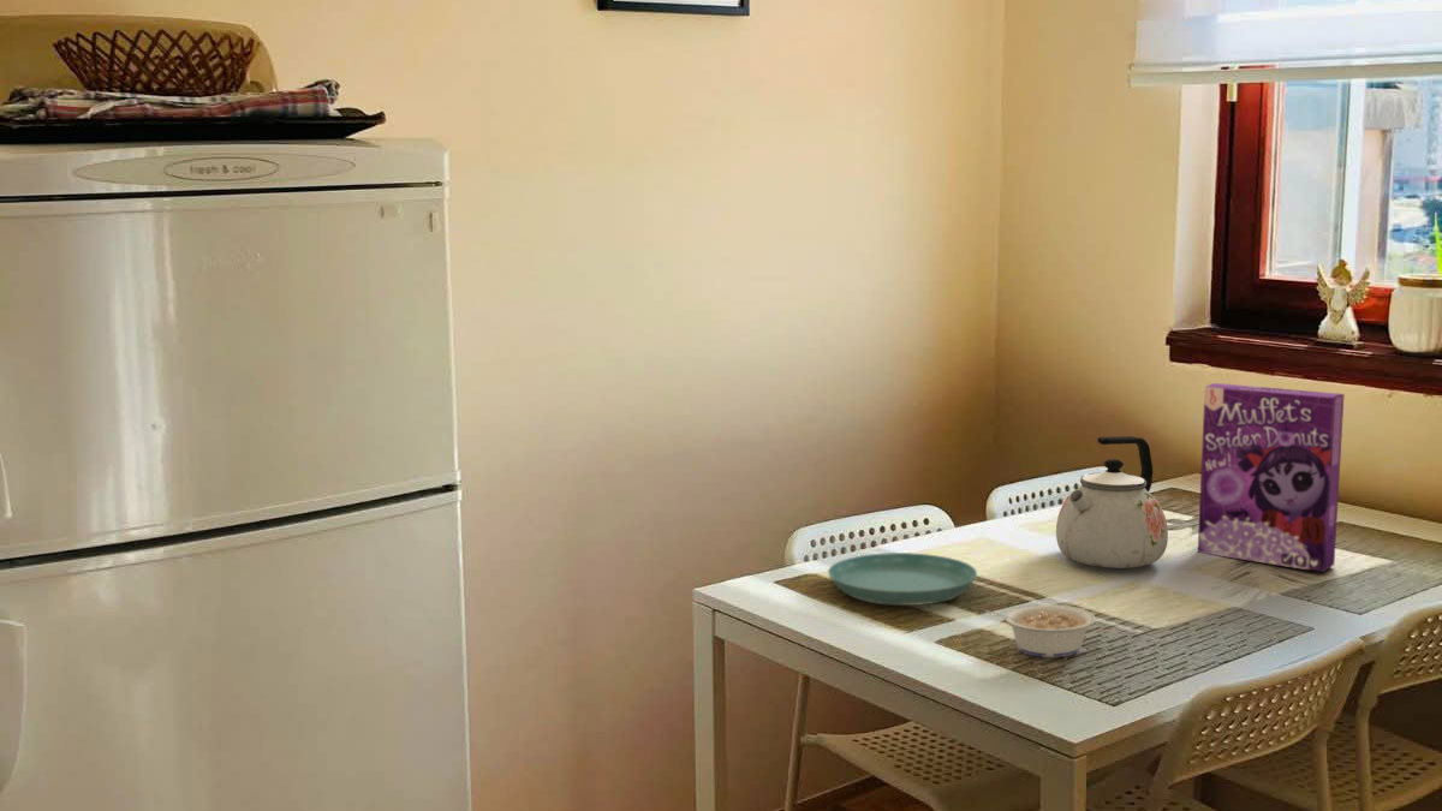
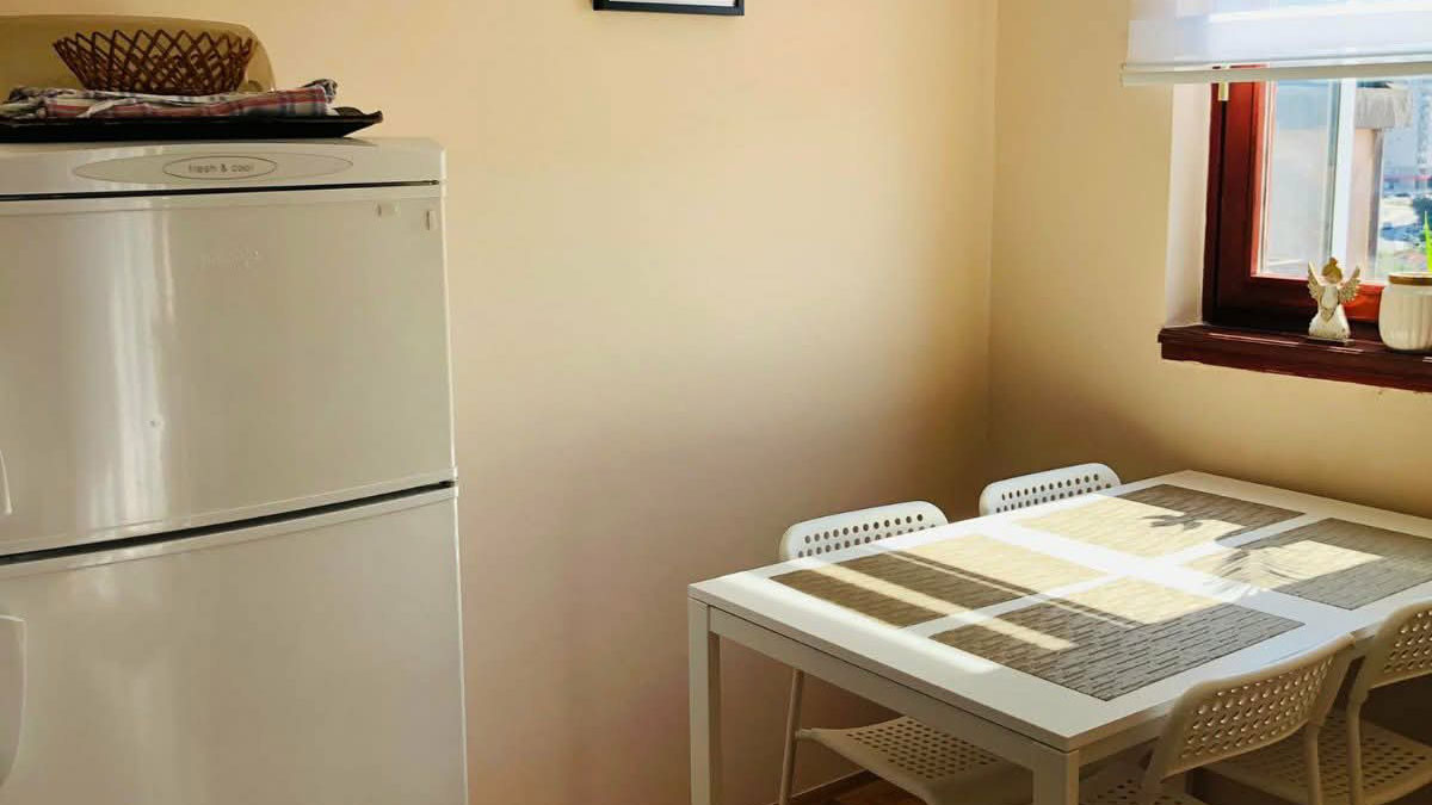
- legume (1045, 630)
- kettle (1112, 499)
- cereal box (1269, 473)
- saucer (901, 579)
